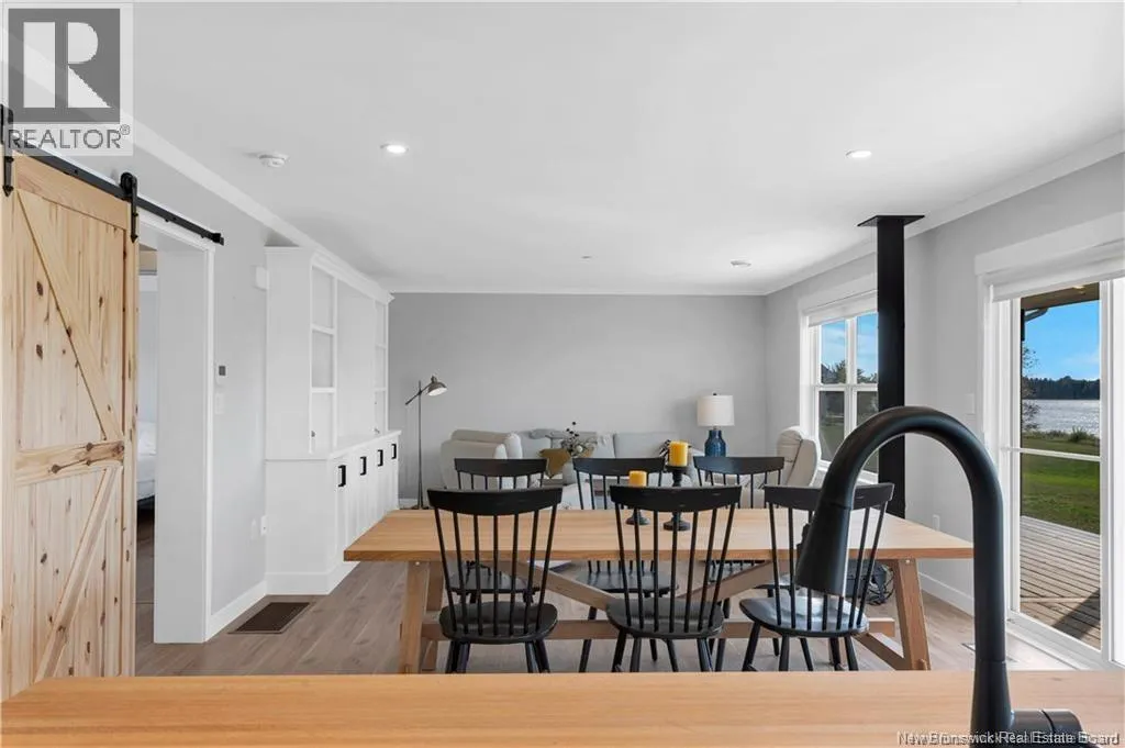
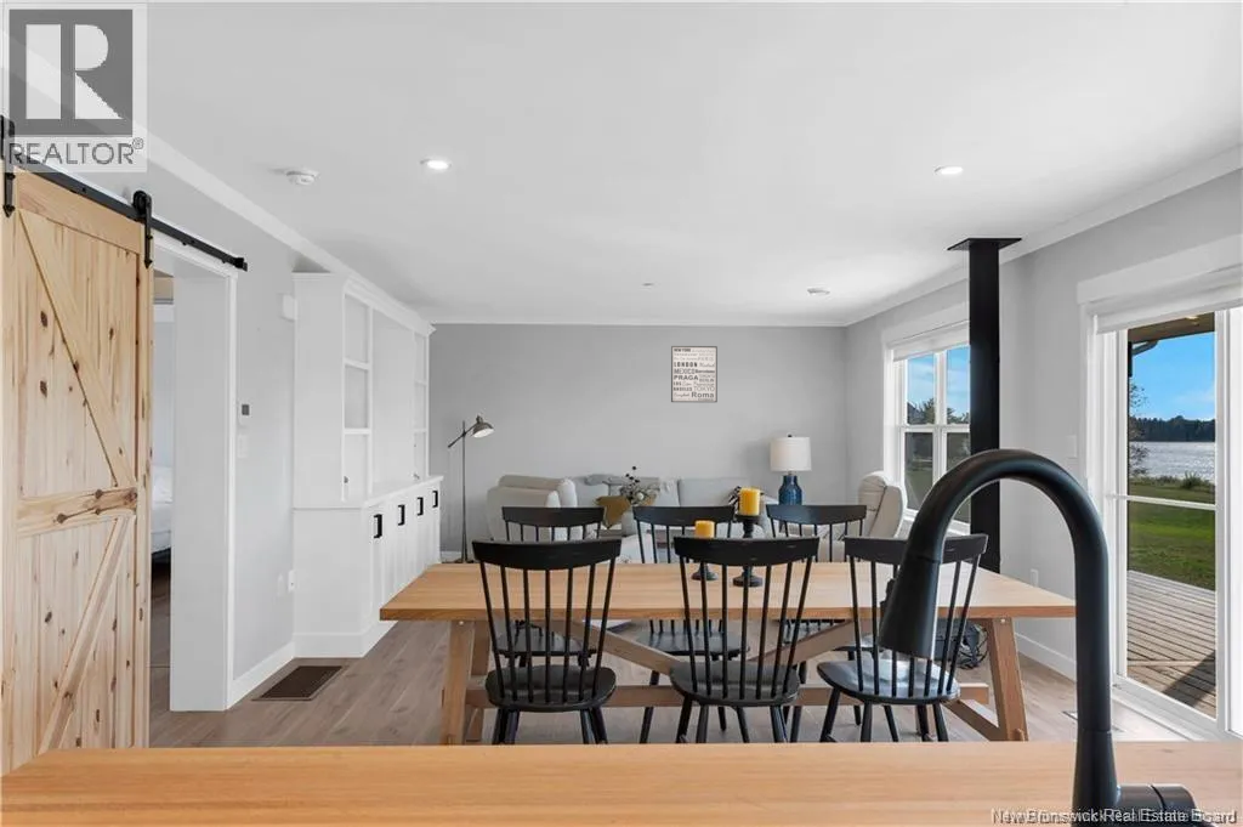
+ wall art (693, 374)
